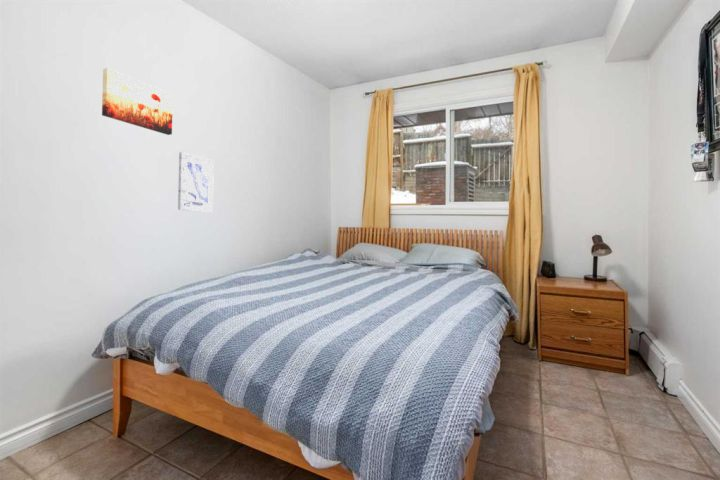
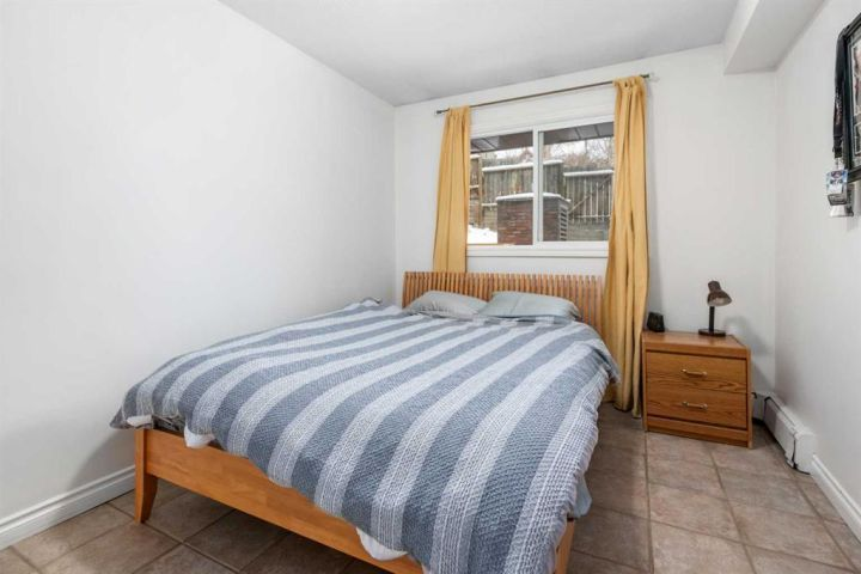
- wall art (196, 183)
- wall art (140, 104)
